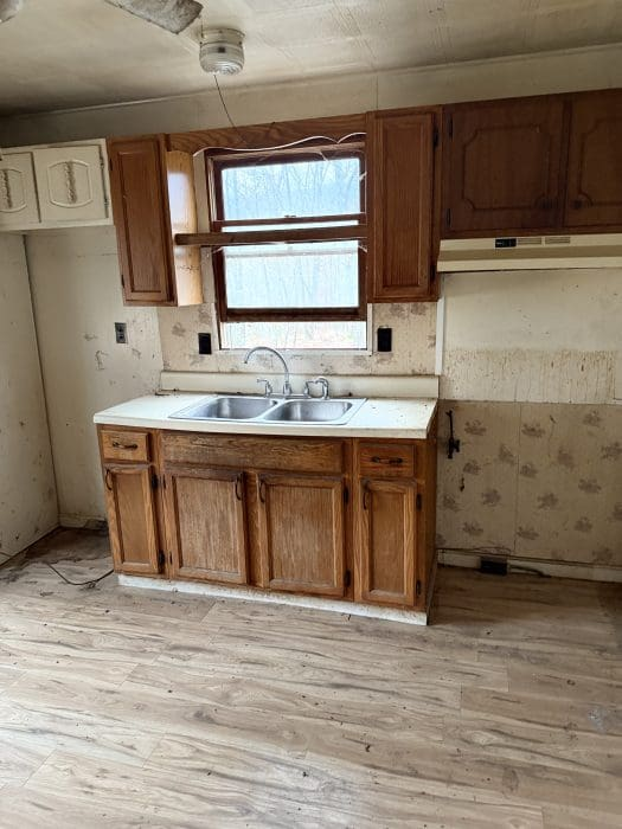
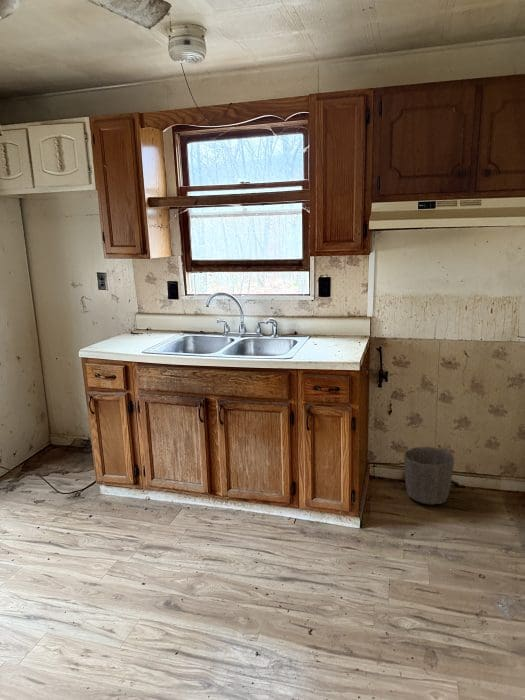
+ waste basket (428, 476)
